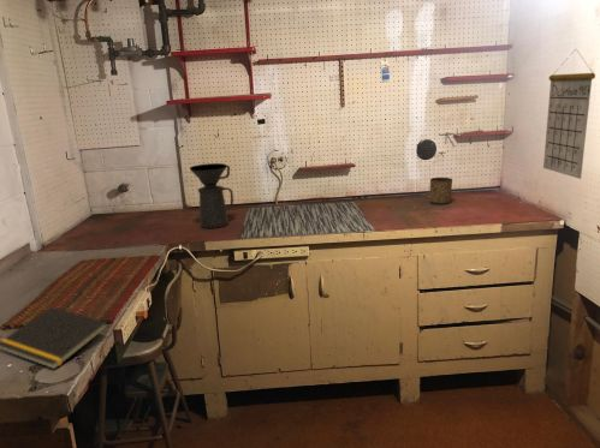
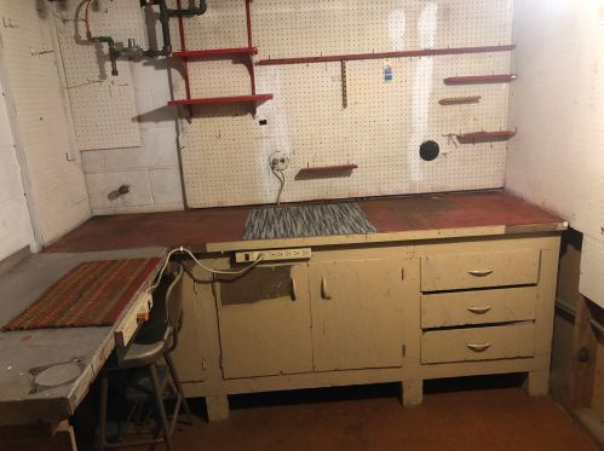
- coffee maker (210, 196)
- calendar (566, 113)
- notepad (52, 335)
- cup (440, 190)
